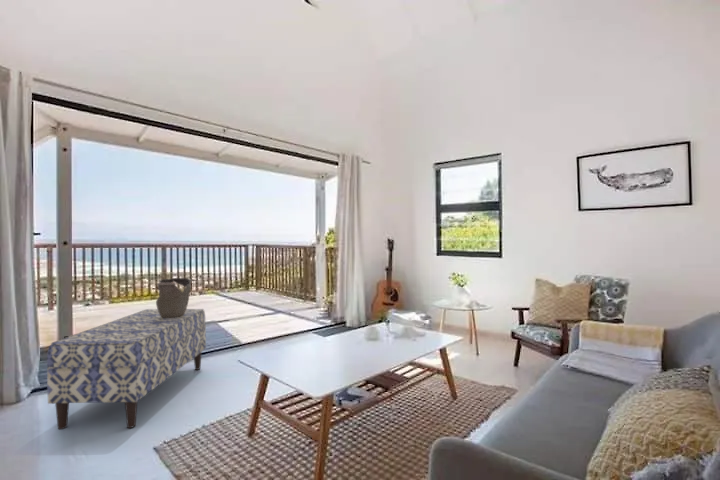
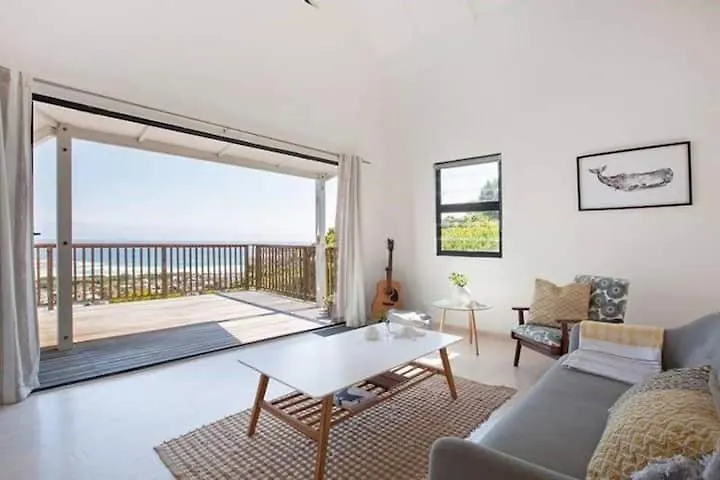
- bench (142, 357)
- decorative bowl (174, 297)
